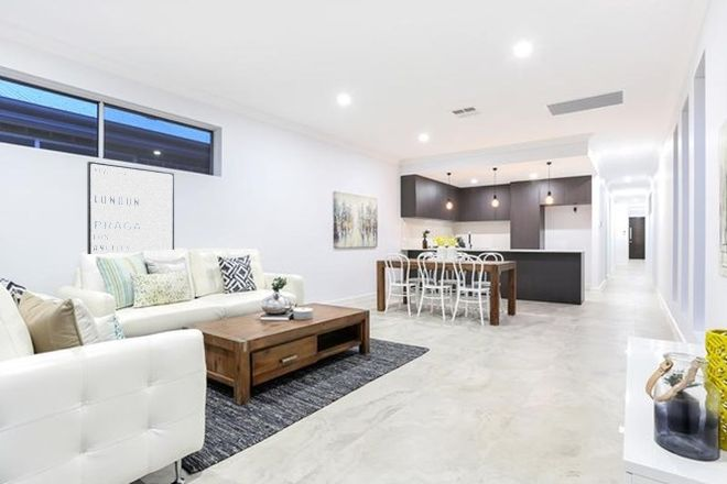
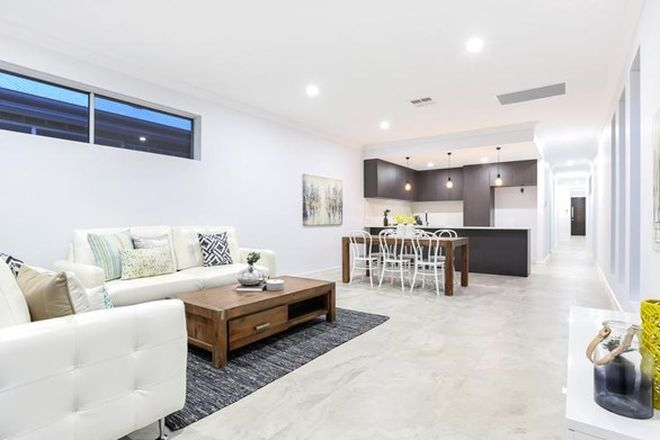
- wall art (133, 220)
